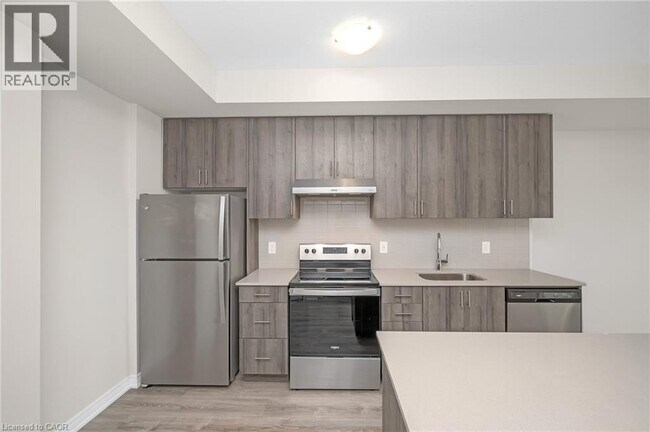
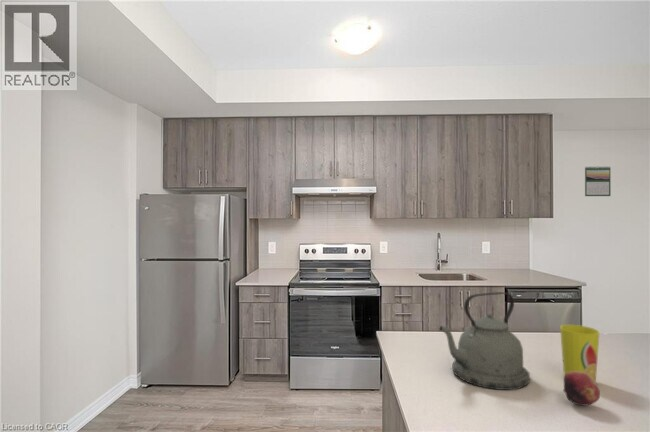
+ kettle (487, 335)
+ fruit (580, 389)
+ cup (579, 355)
+ calendar (597, 181)
